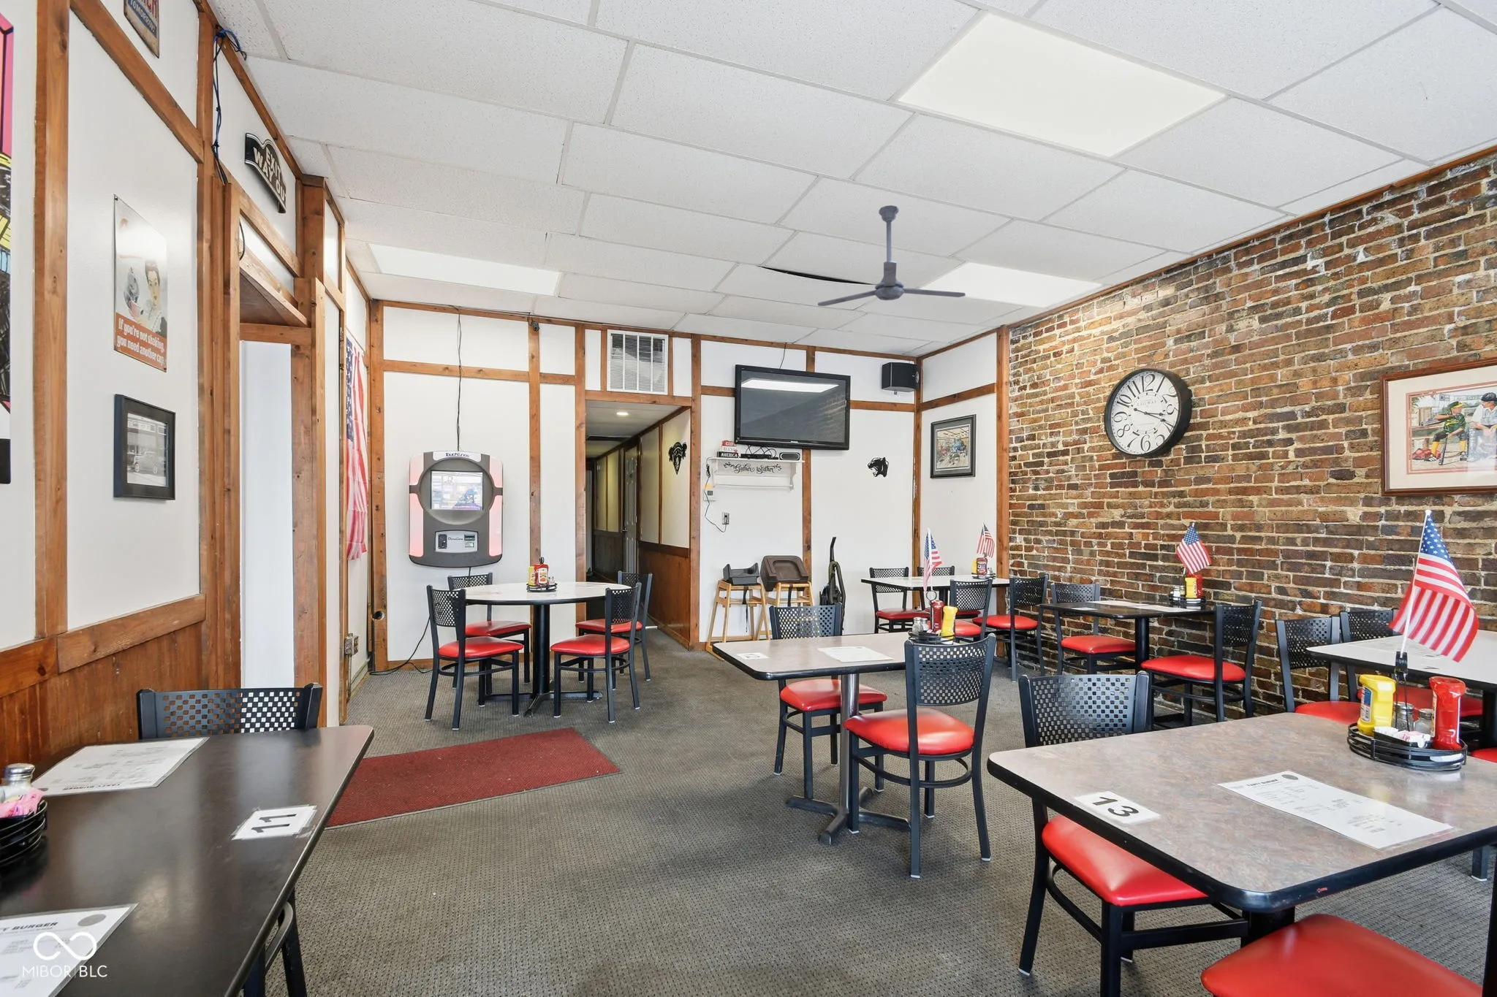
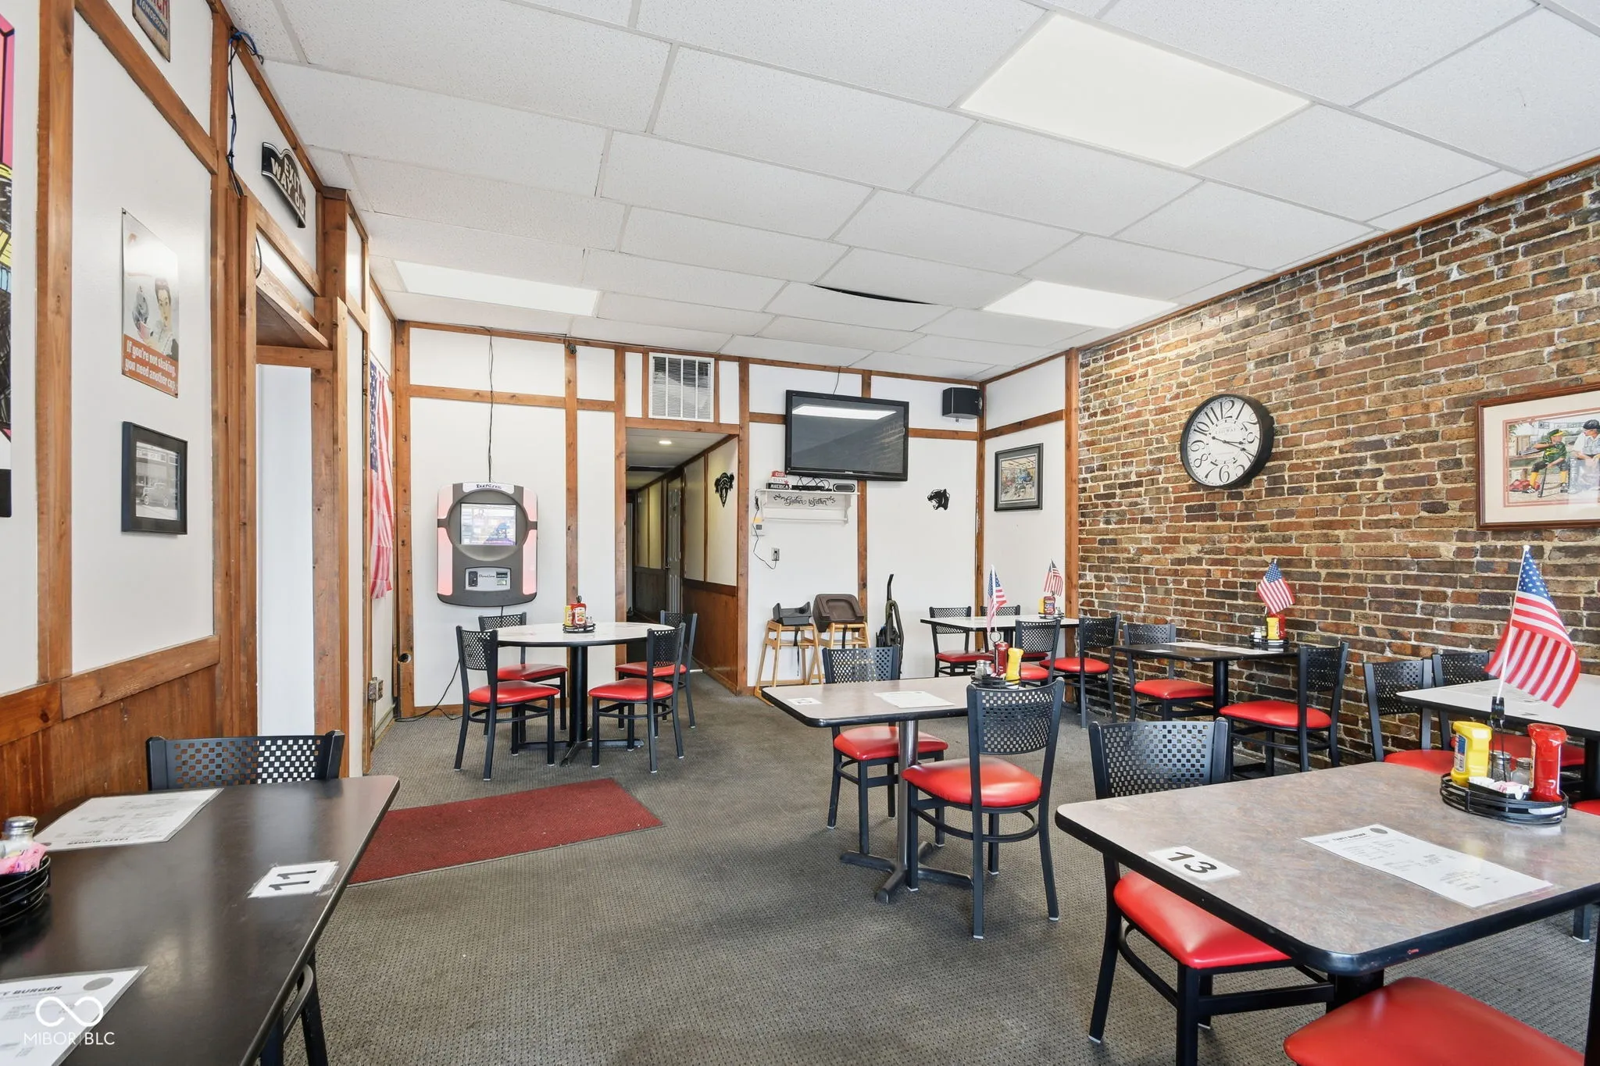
- ceiling fan (889, 246)
